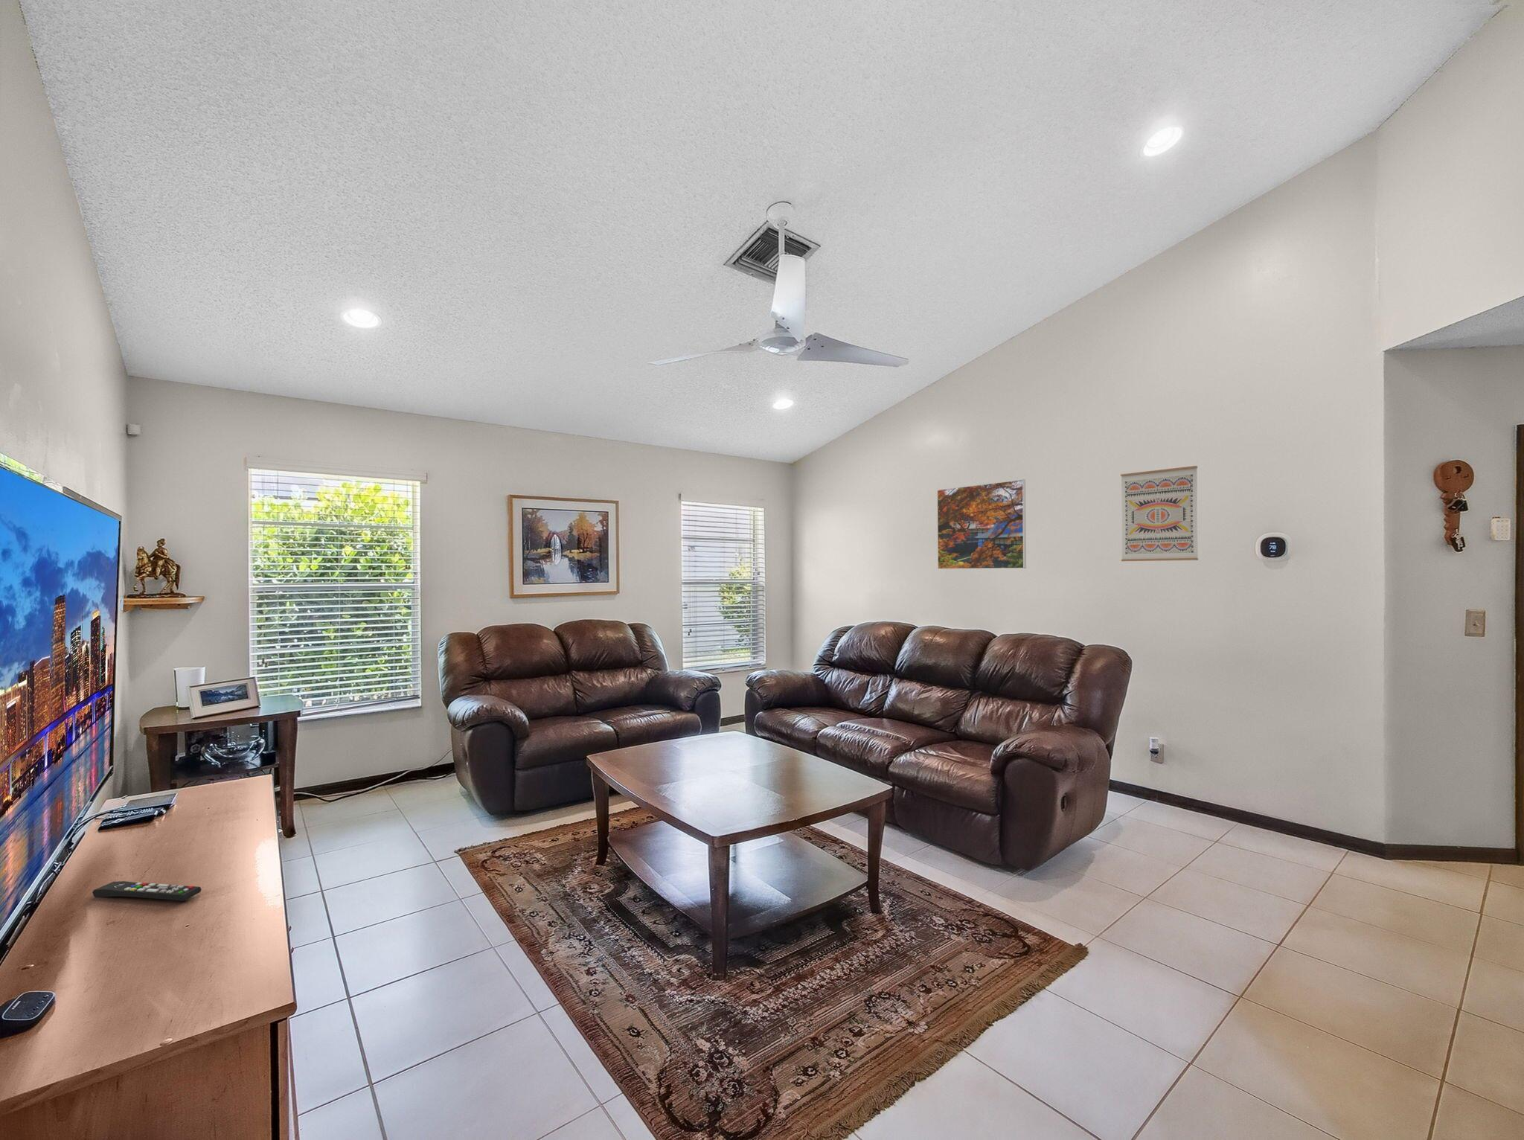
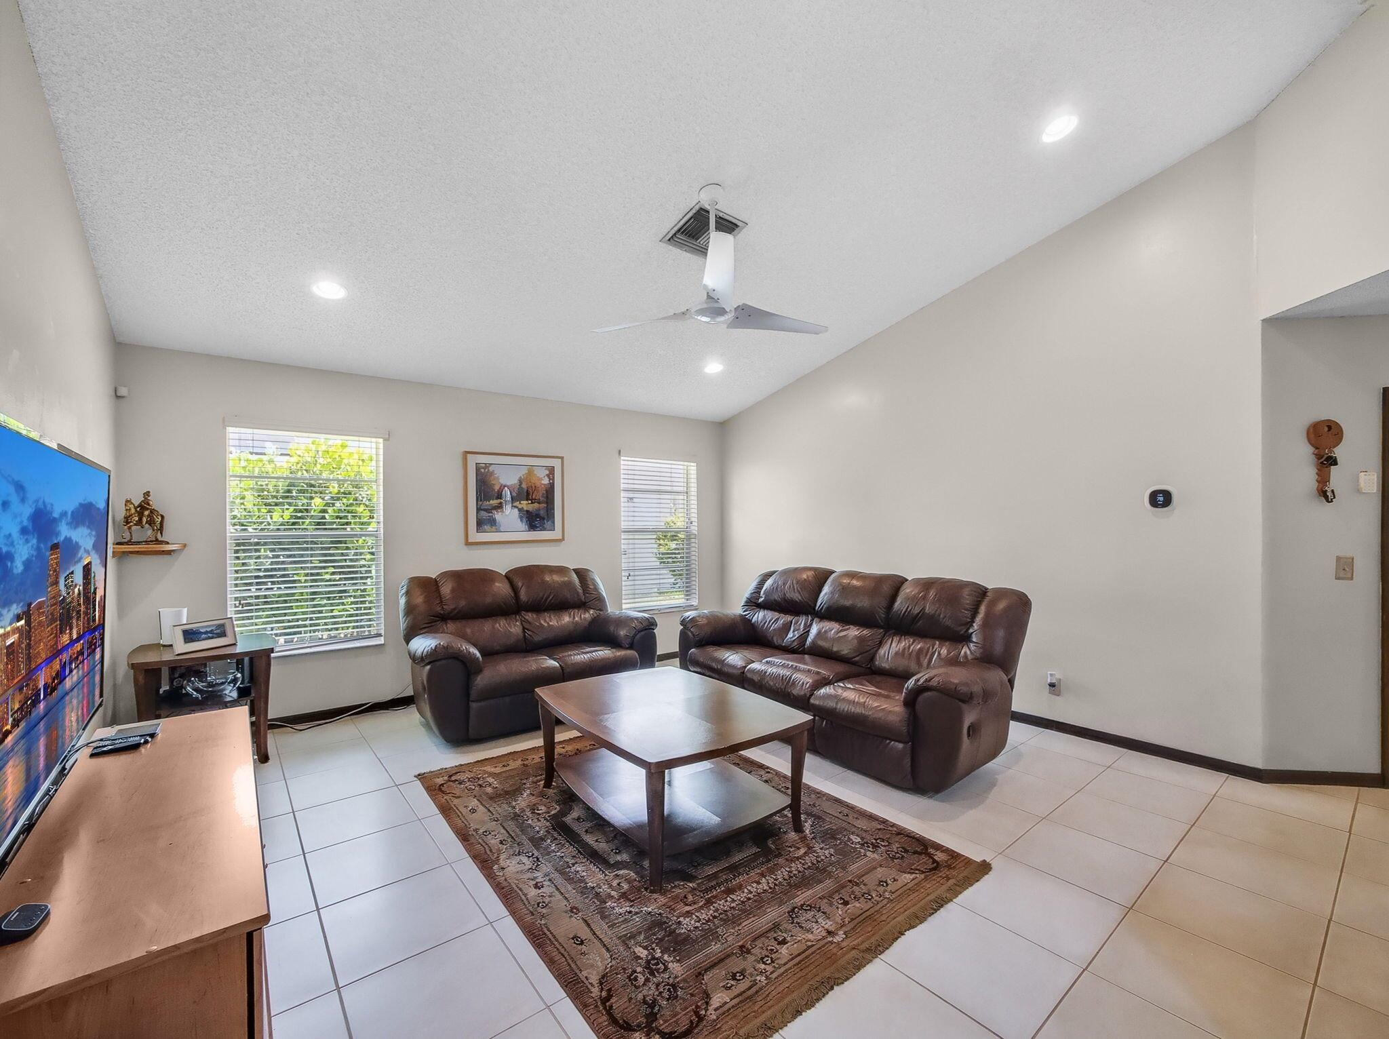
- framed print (978, 527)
- remote control (146, 891)
- wall art (1158, 515)
